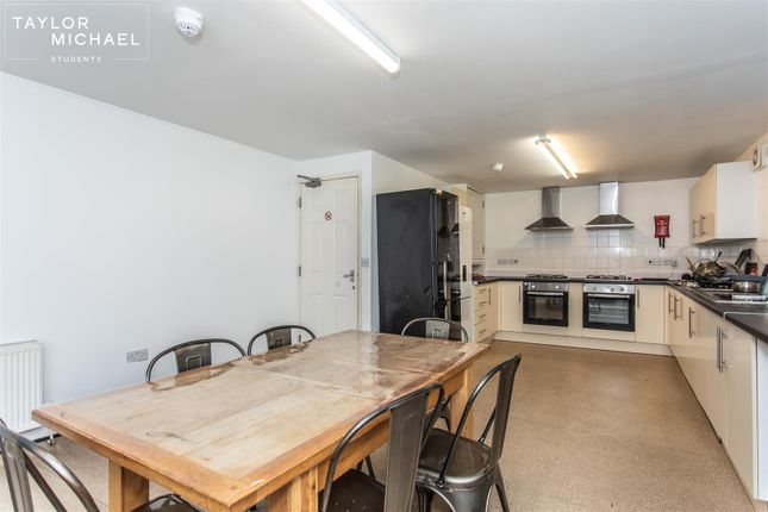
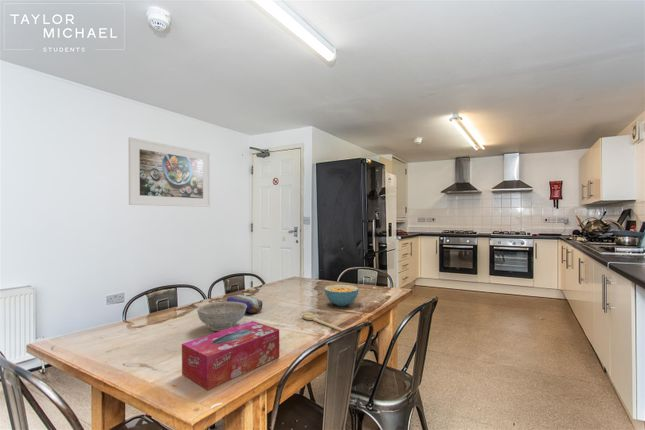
+ tissue box (233, 350)
+ decorative bowl (222, 317)
+ pencil case (244, 303)
+ spoon (322, 322)
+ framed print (173, 176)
+ cereal bowl (341, 296)
